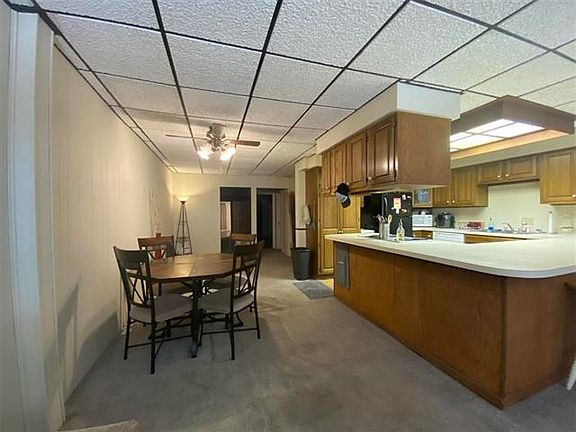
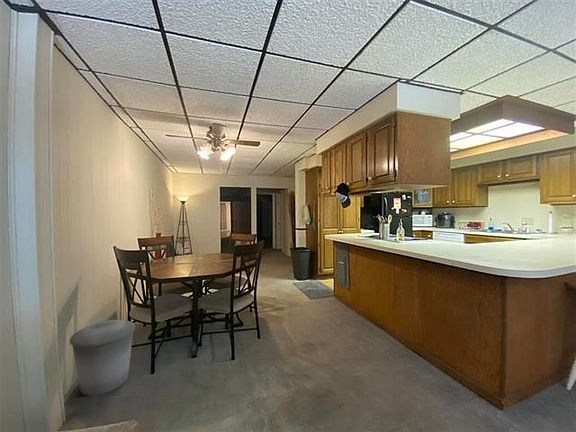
+ trash can (104, 352)
